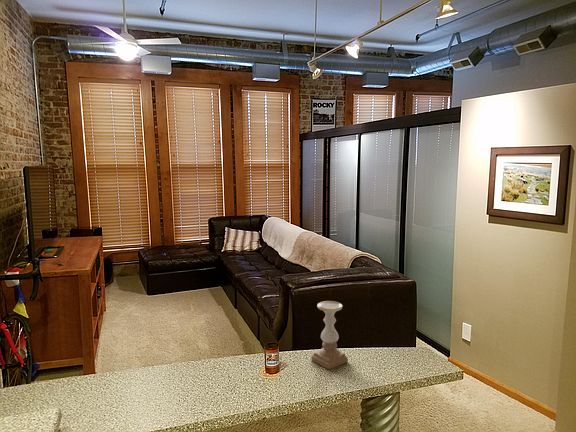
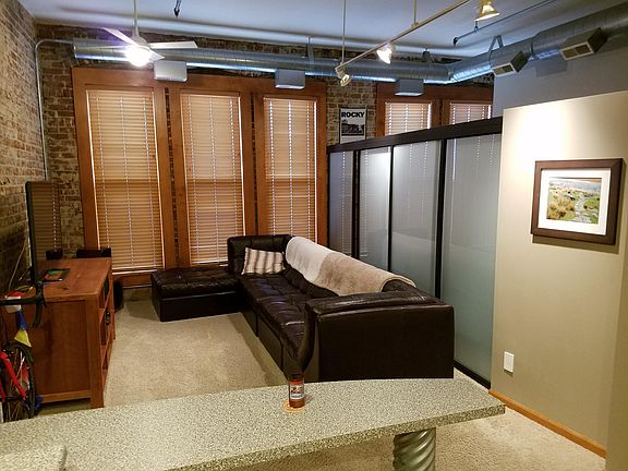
- candle holder (329, 333)
